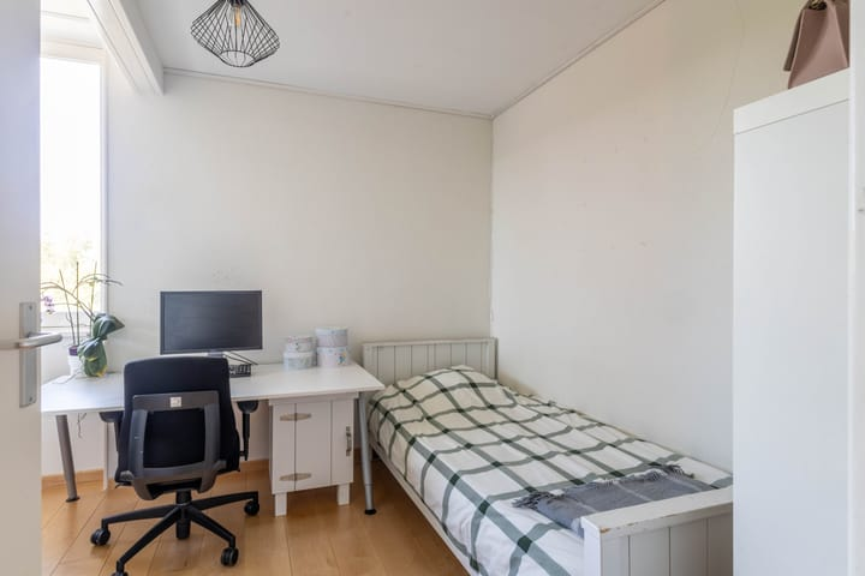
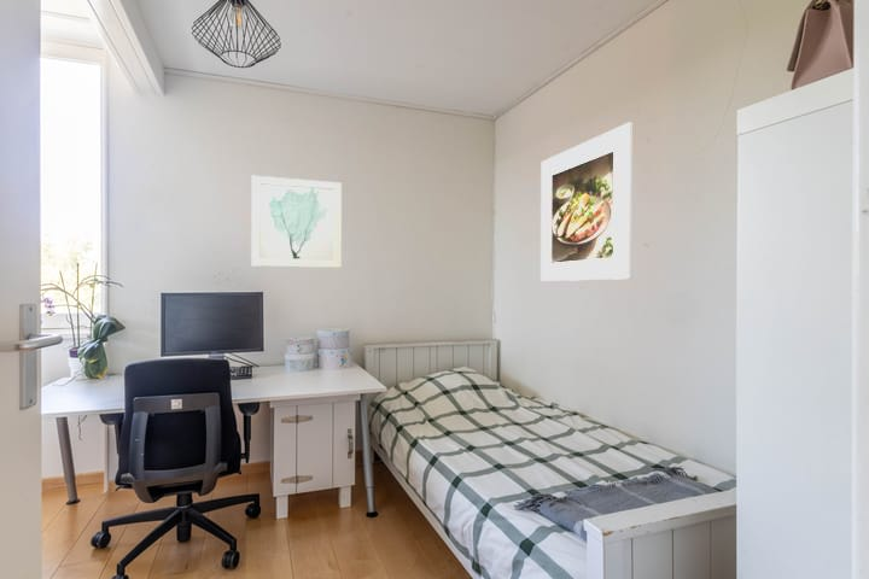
+ wall art (297, 222)
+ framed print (579, 212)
